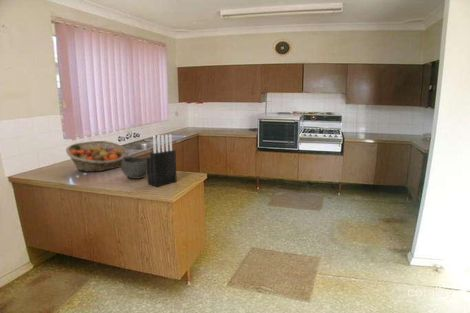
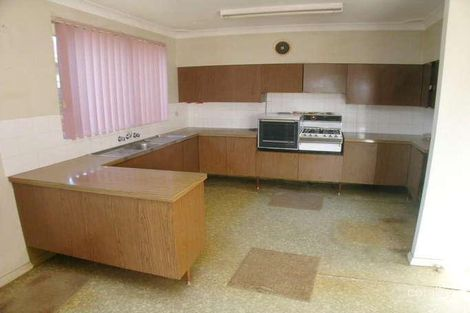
- bowl (135, 167)
- fruit basket (98, 155)
- knife block (160, 159)
